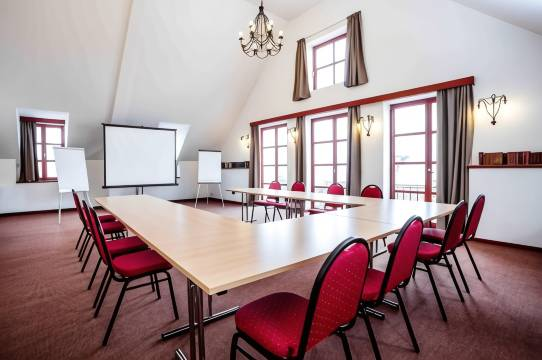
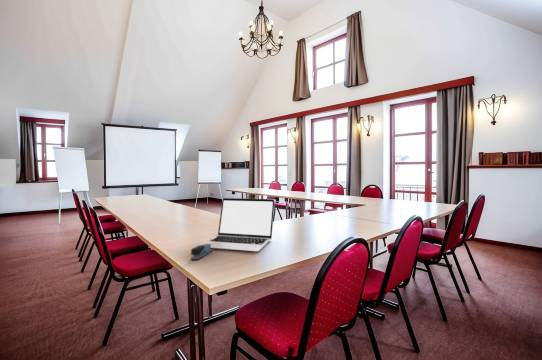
+ stapler (201, 250)
+ laptop (238, 221)
